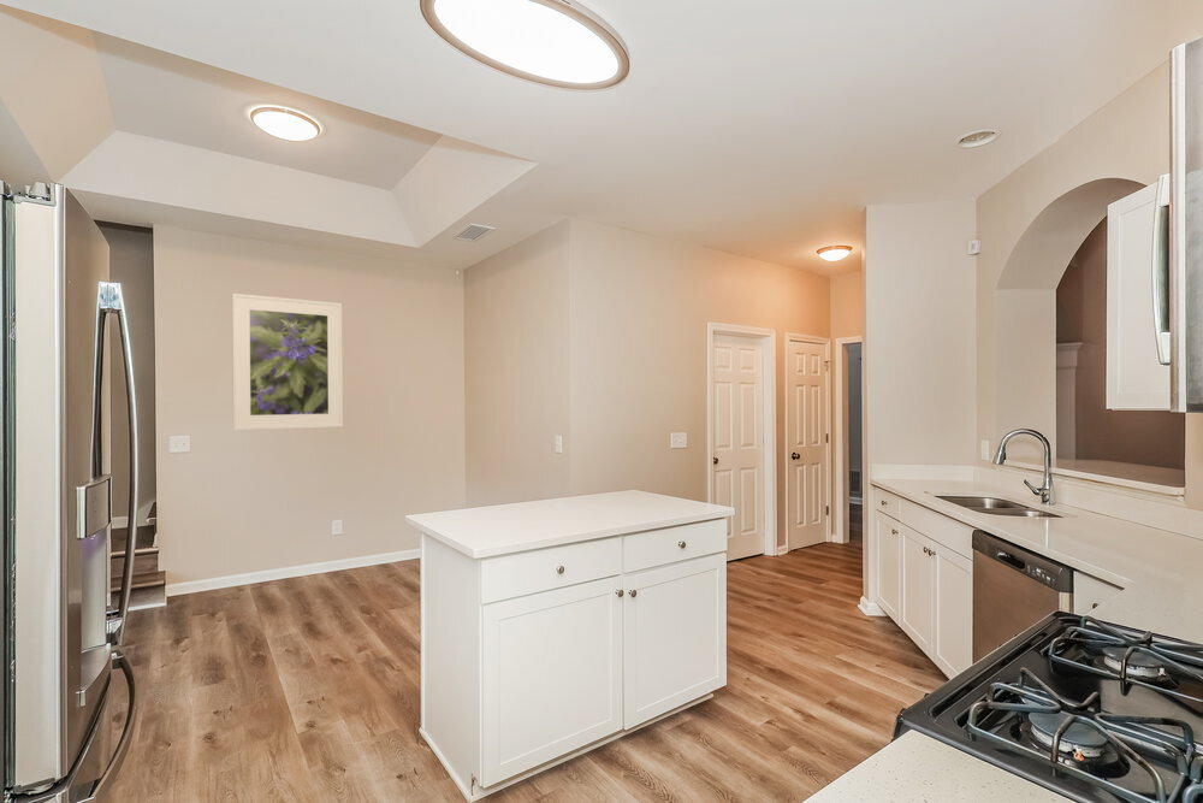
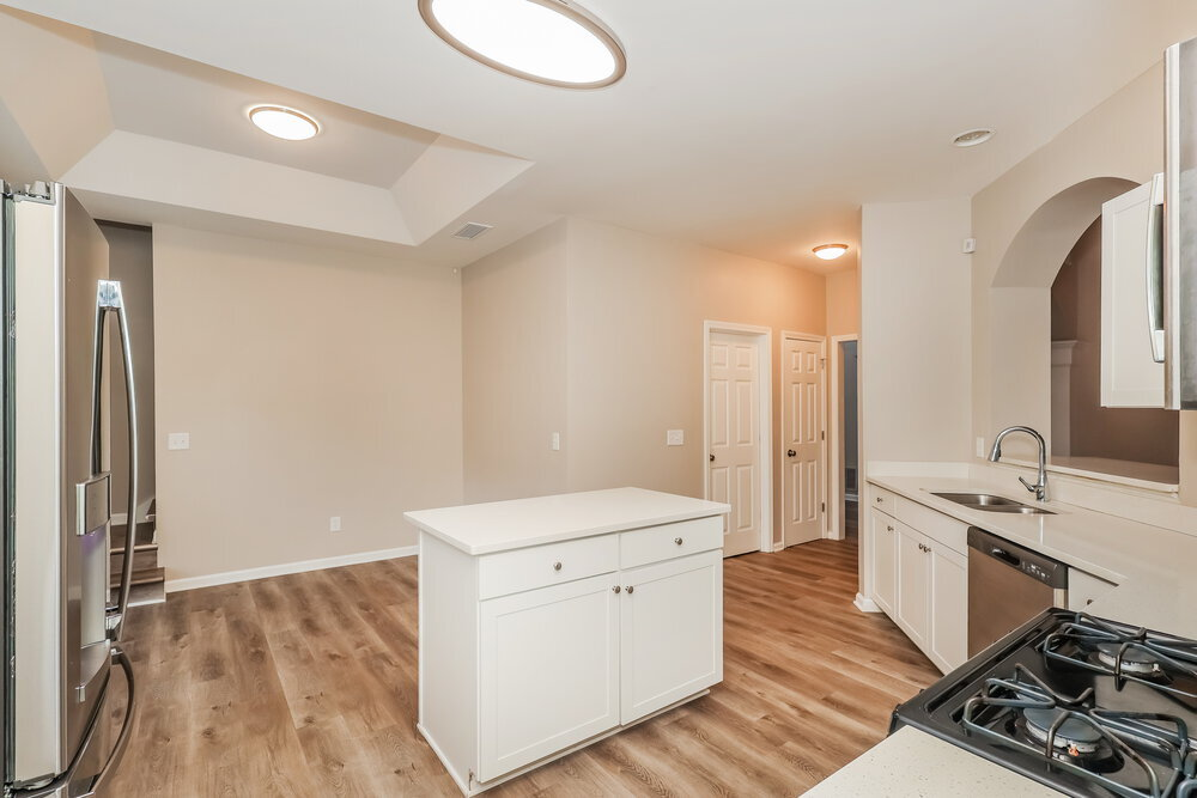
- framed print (290, 364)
